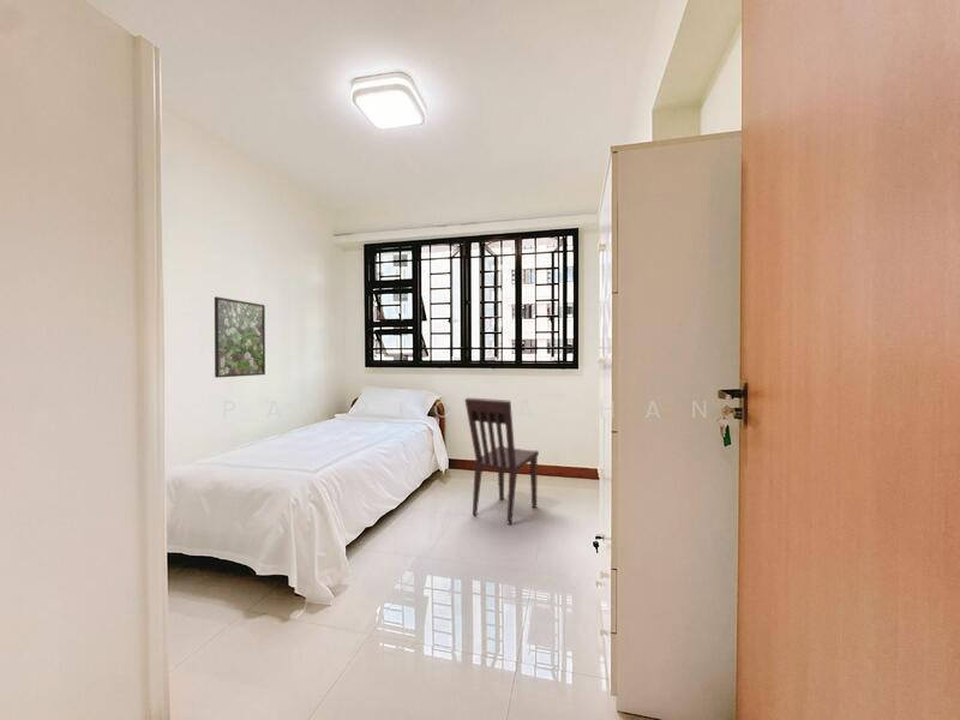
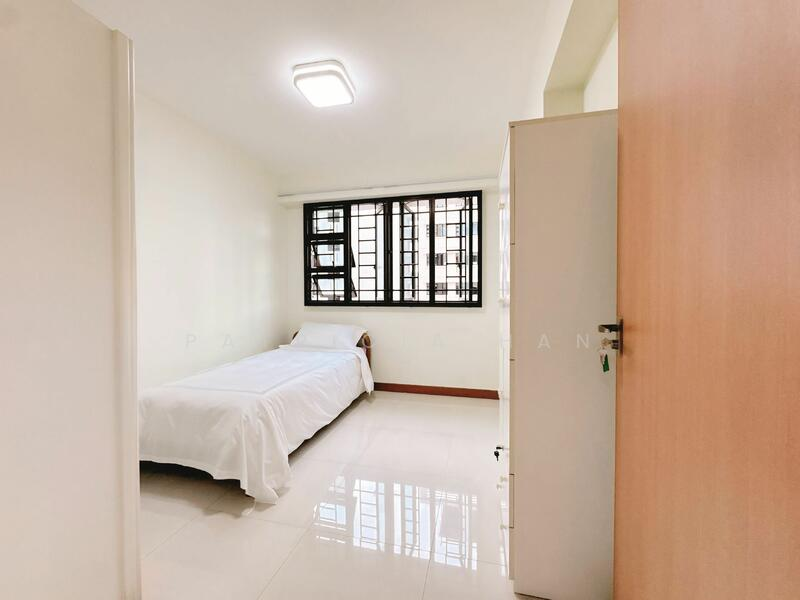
- dining chair (503, 454)
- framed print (241, 338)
